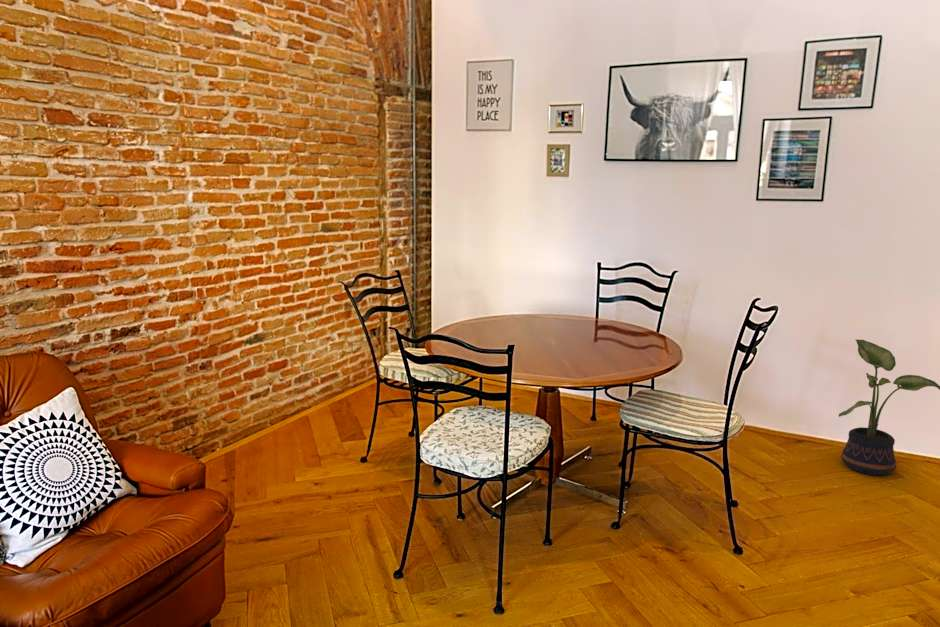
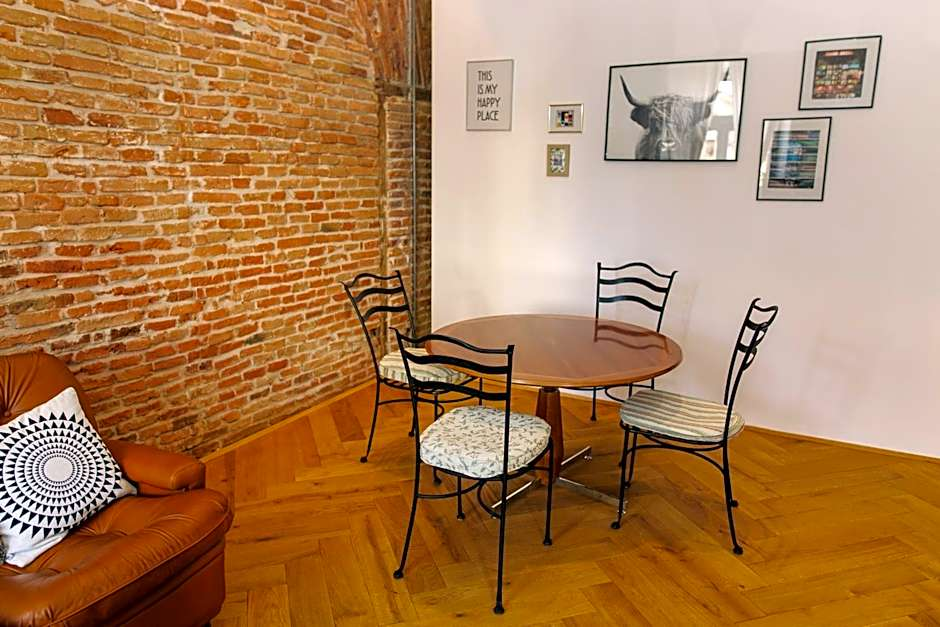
- potted plant (882, 408)
